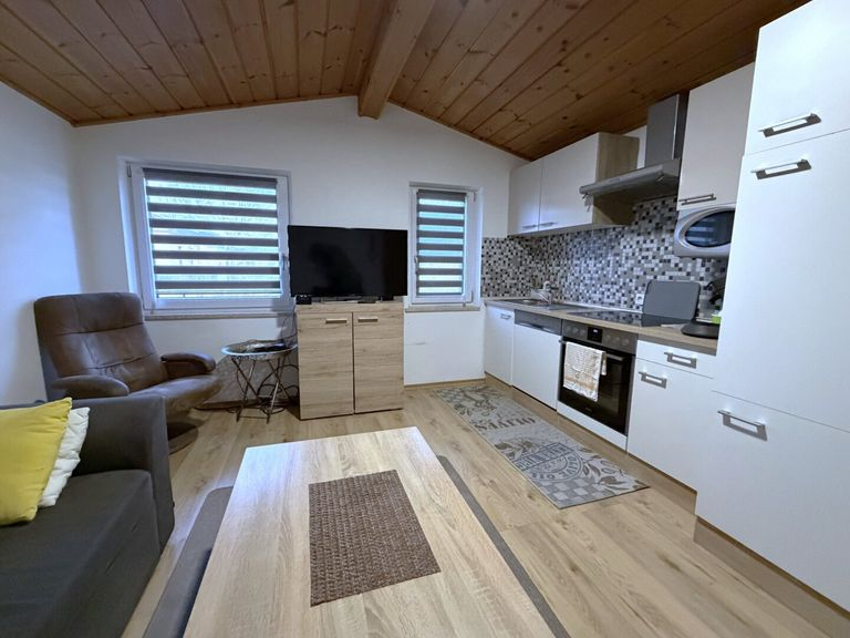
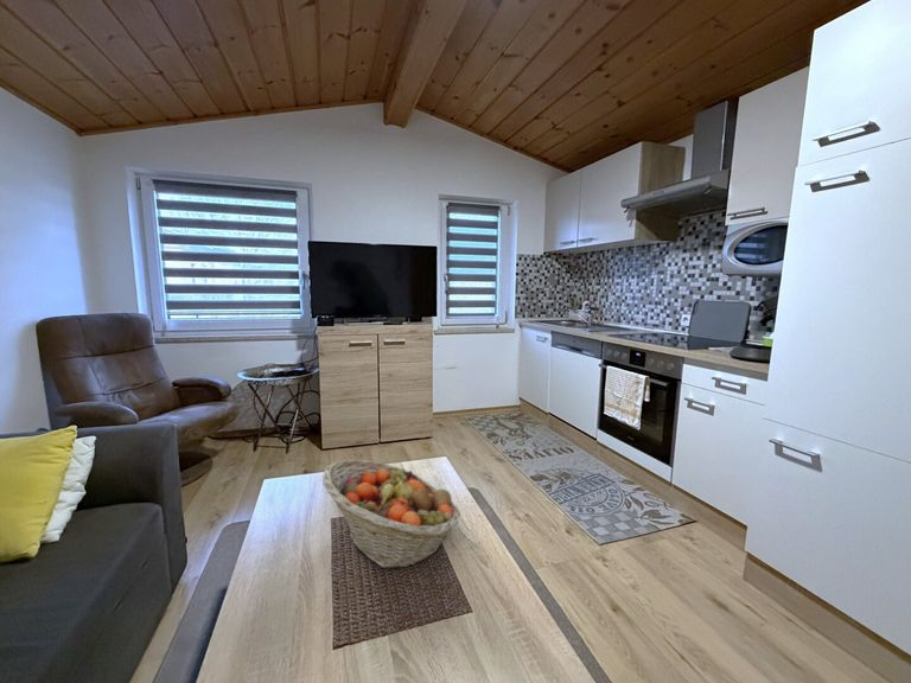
+ fruit basket (390, 502)
